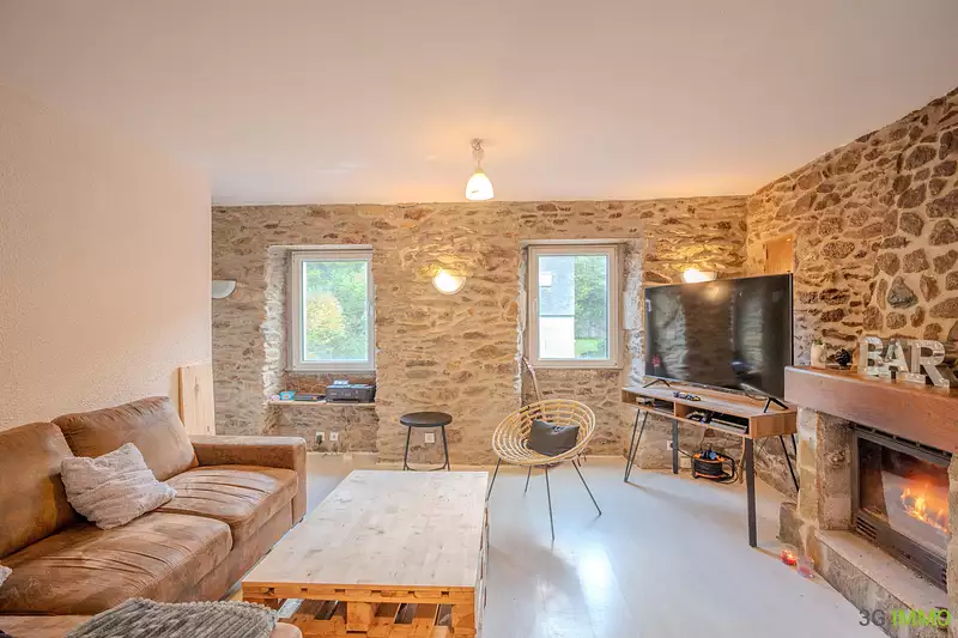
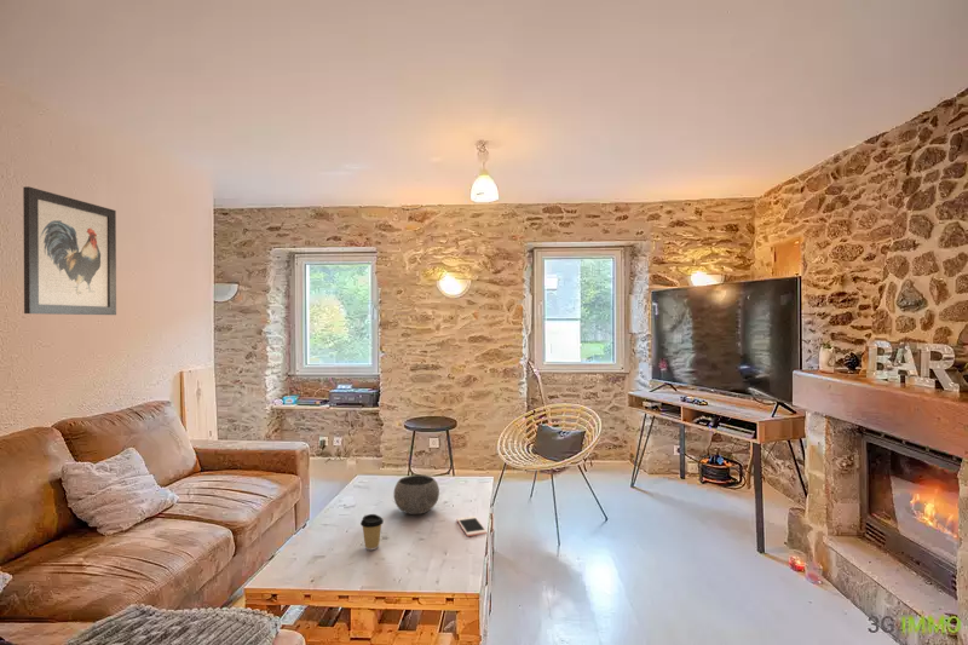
+ wall art (74, 257)
+ coffee cup (371, 531)
+ bowl (416, 495)
+ cell phone (471, 525)
